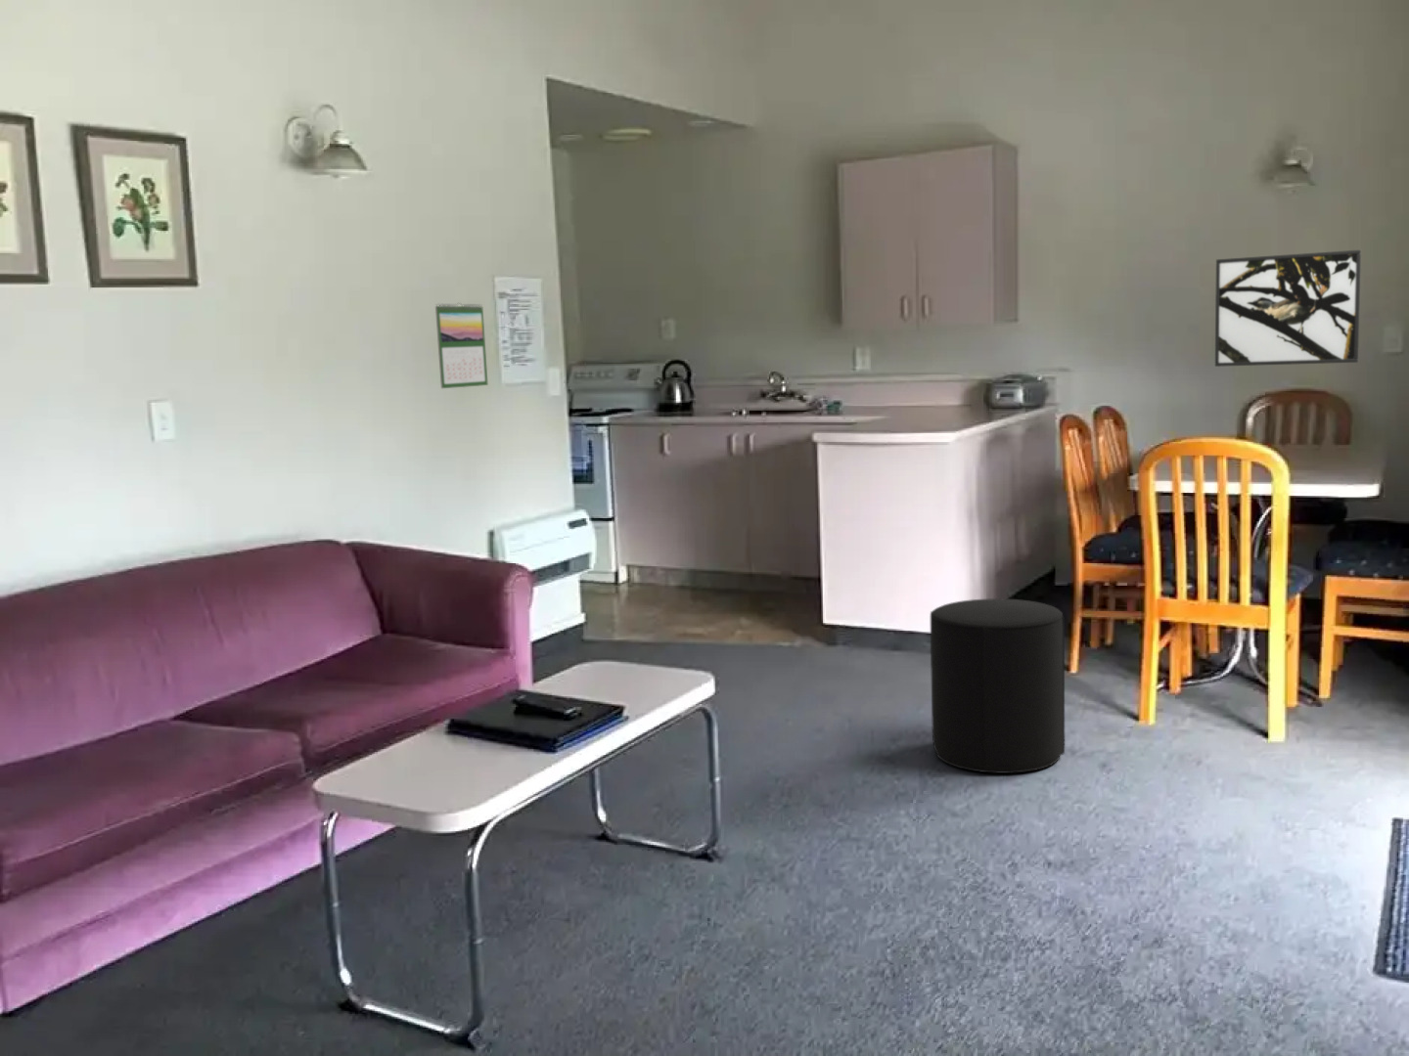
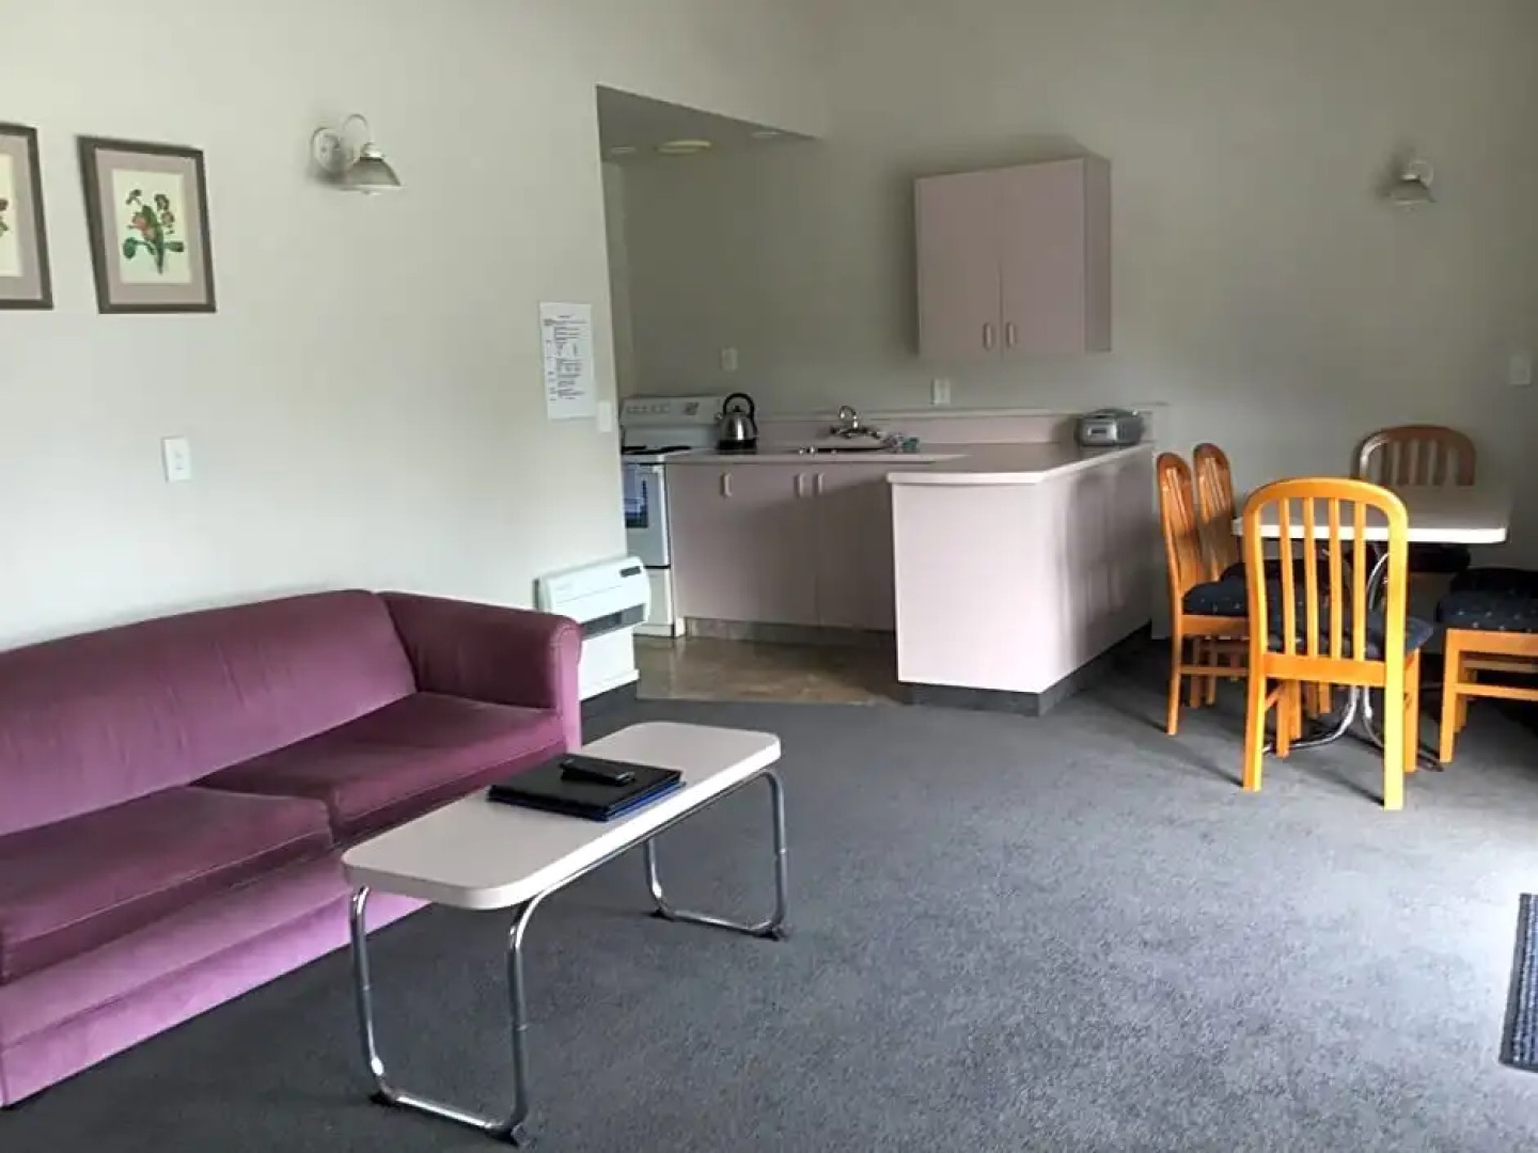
- stool (996, 680)
- calendar (462, 344)
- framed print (1286, 309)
